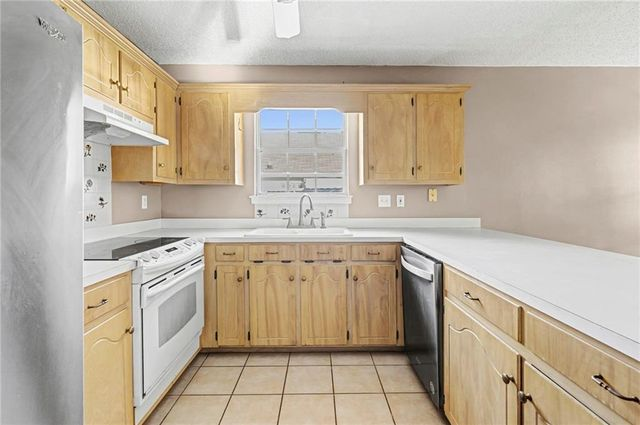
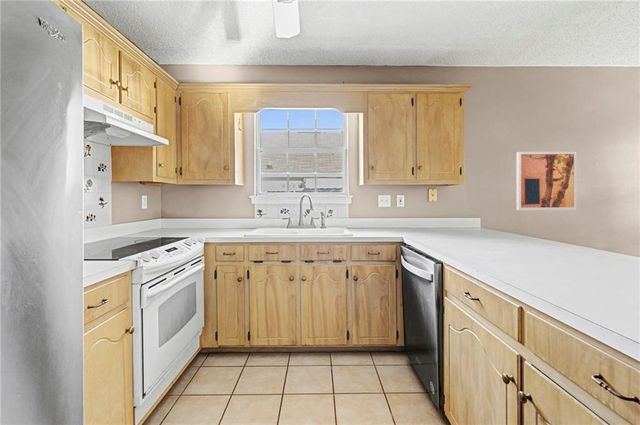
+ wall art (546, 181)
